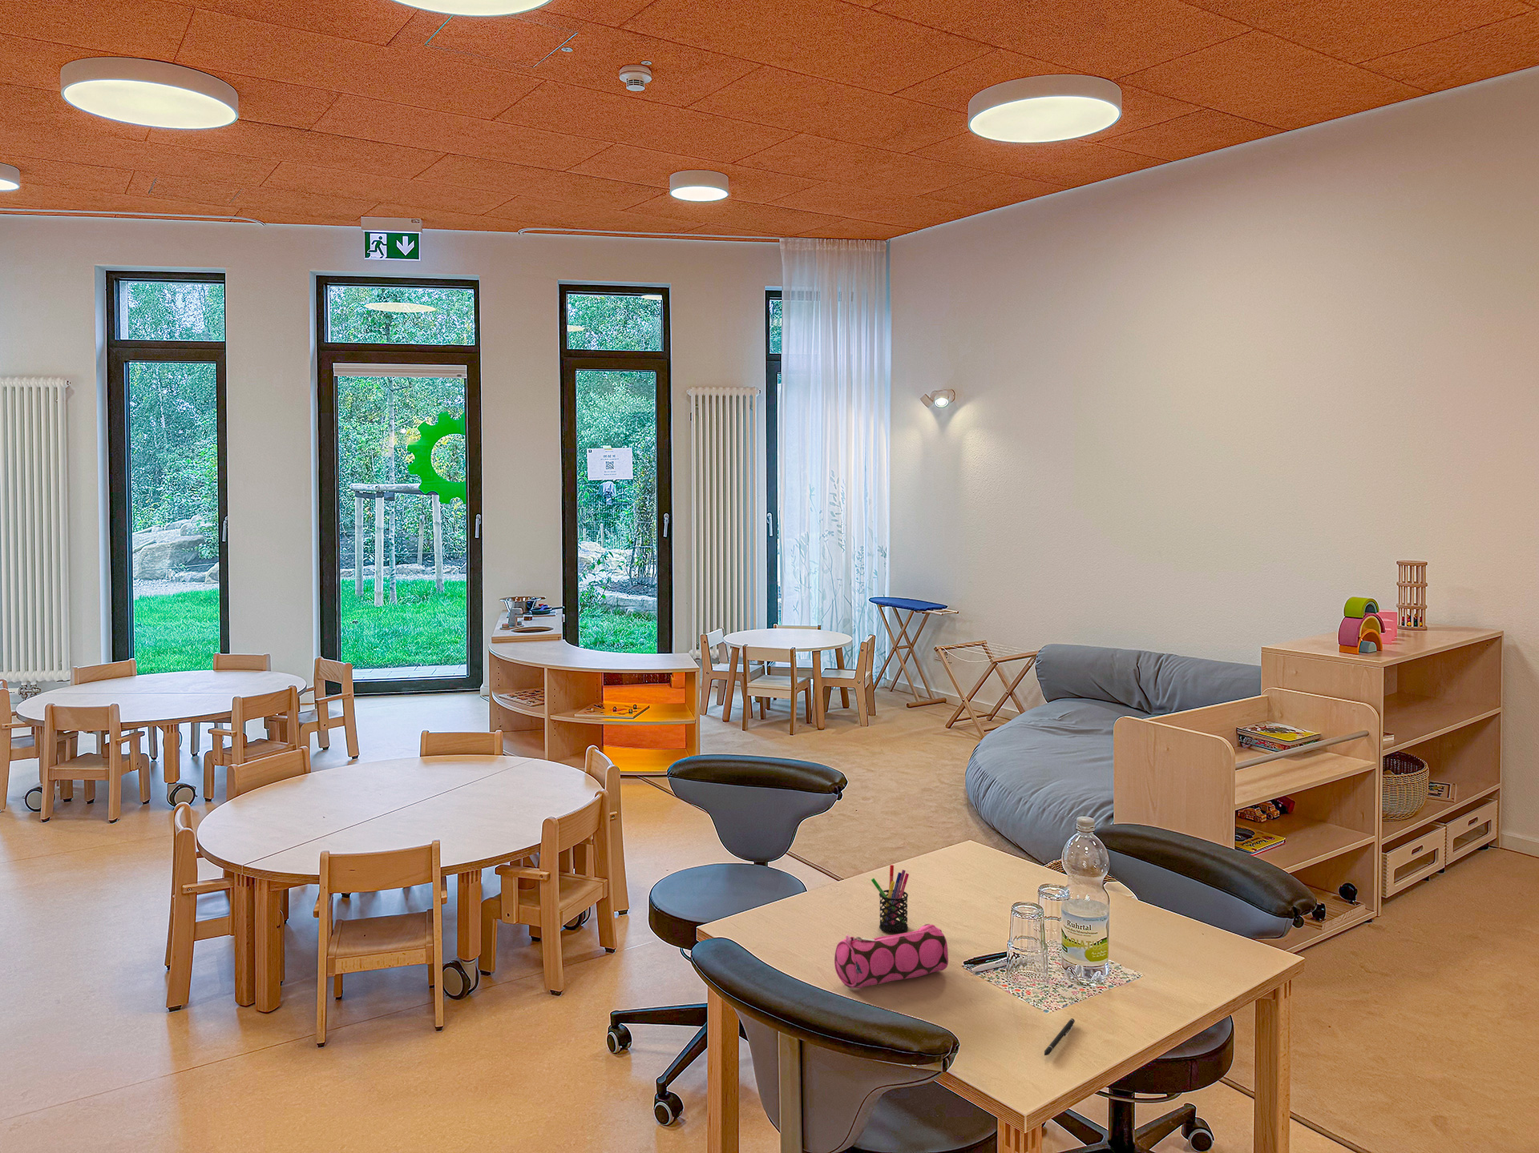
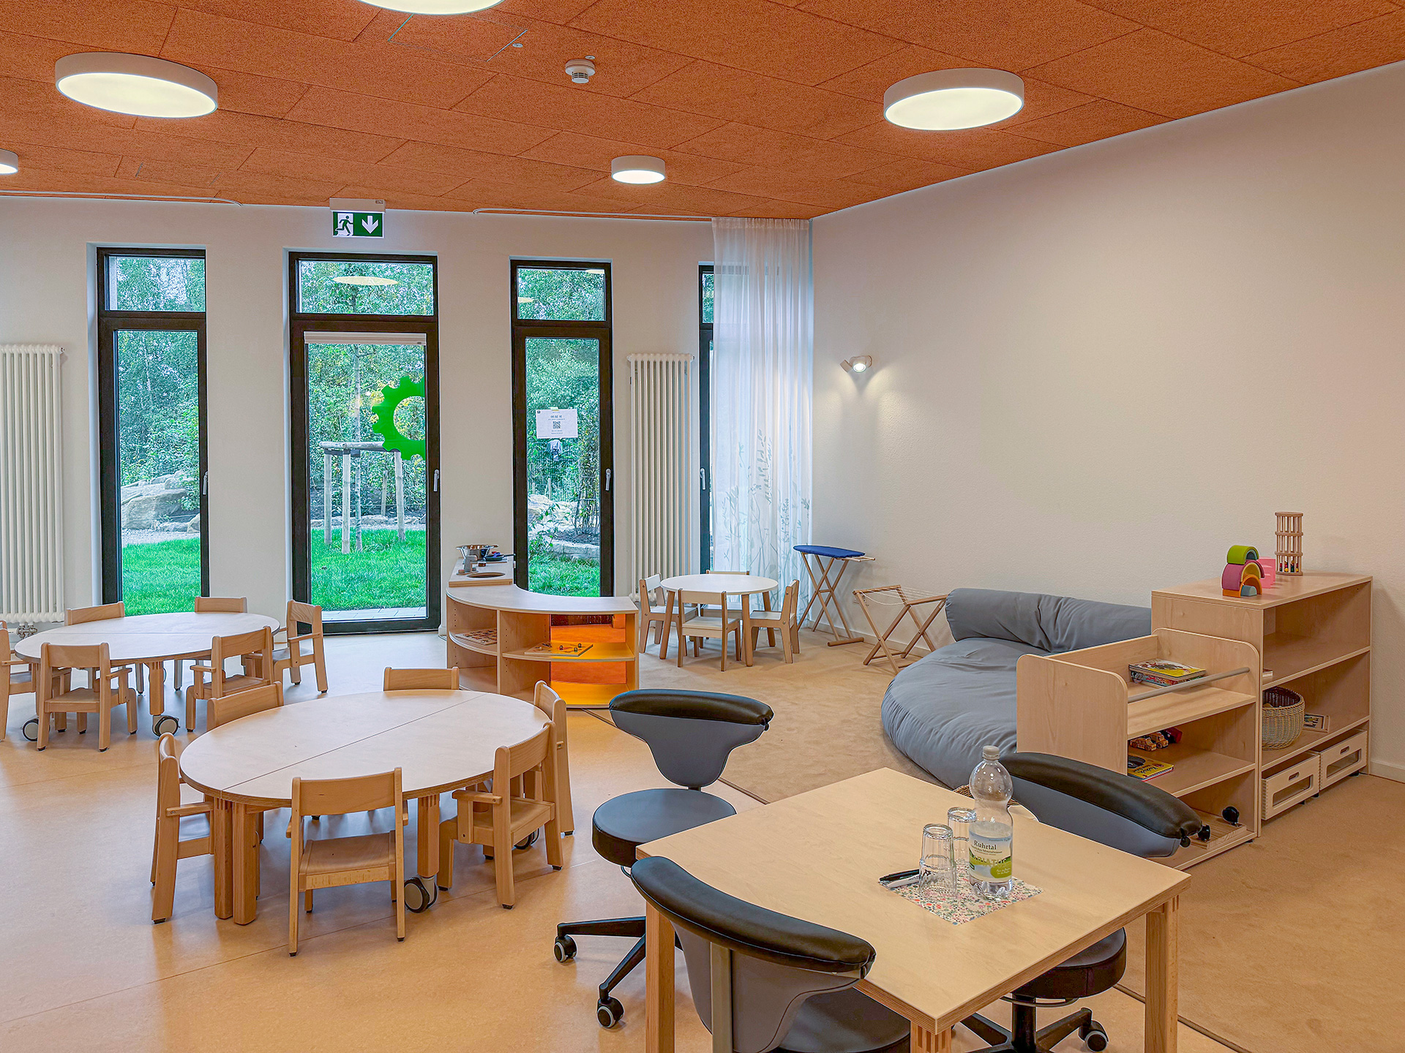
- pencil case (893, 953)
- pen (1059, 1037)
- pen holder (889, 897)
